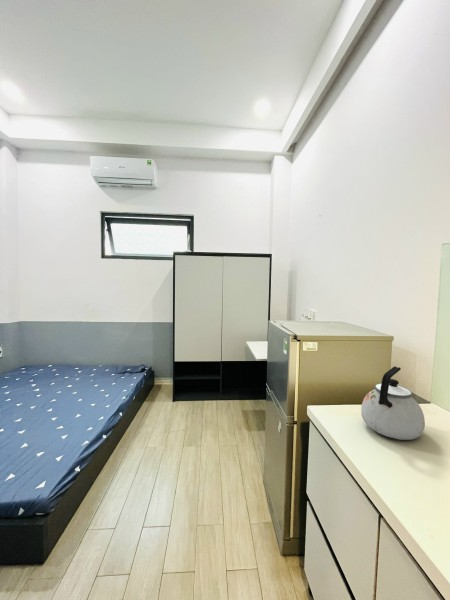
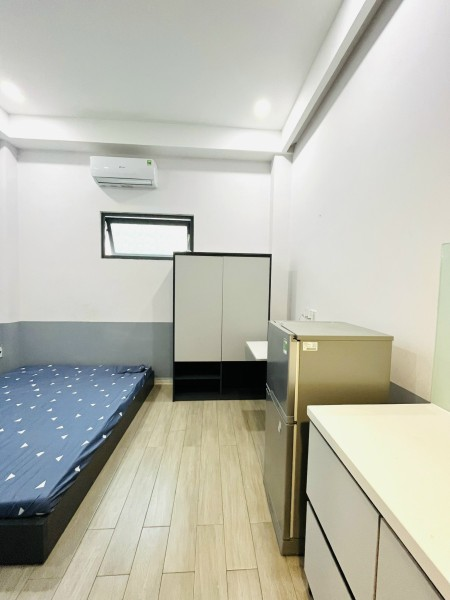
- kettle (392, 398)
